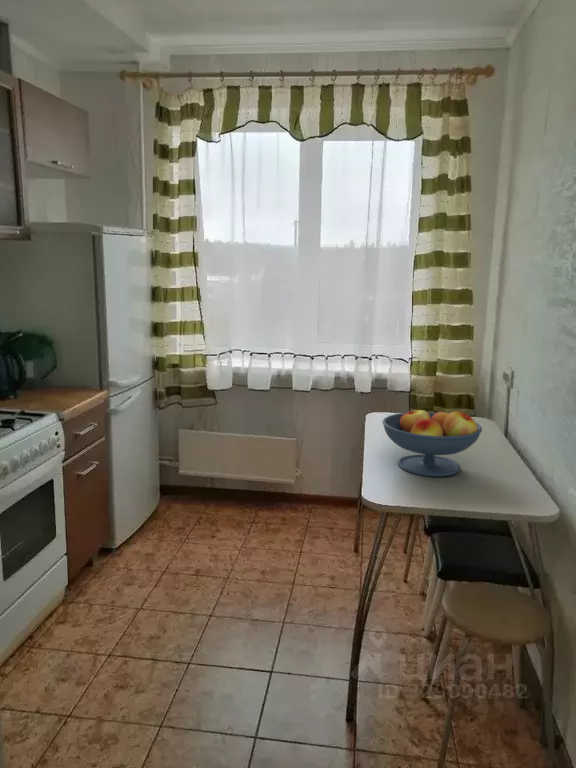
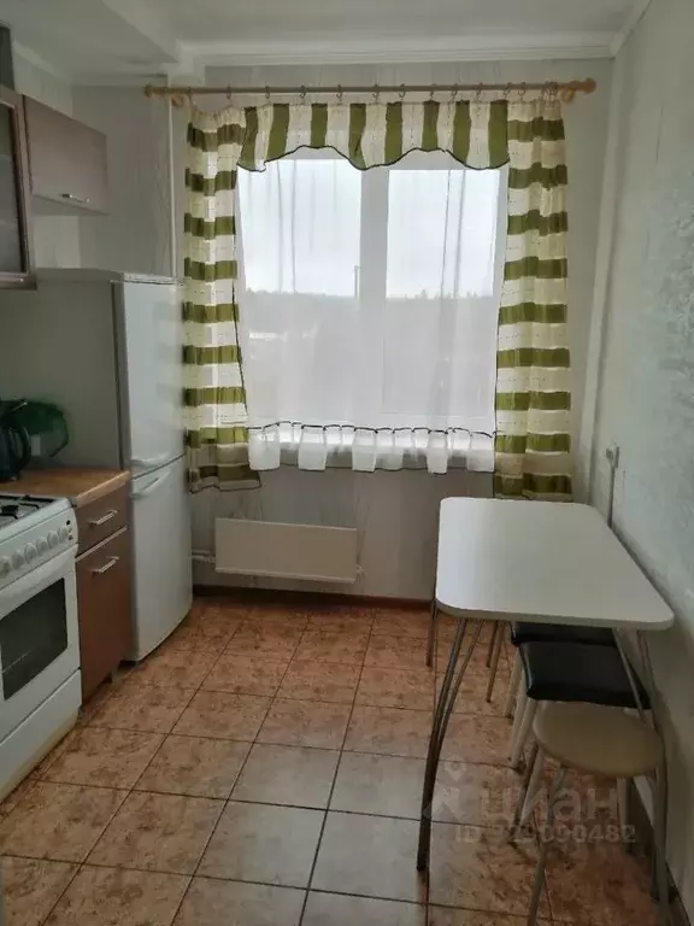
- fruit bowl (430, 437)
